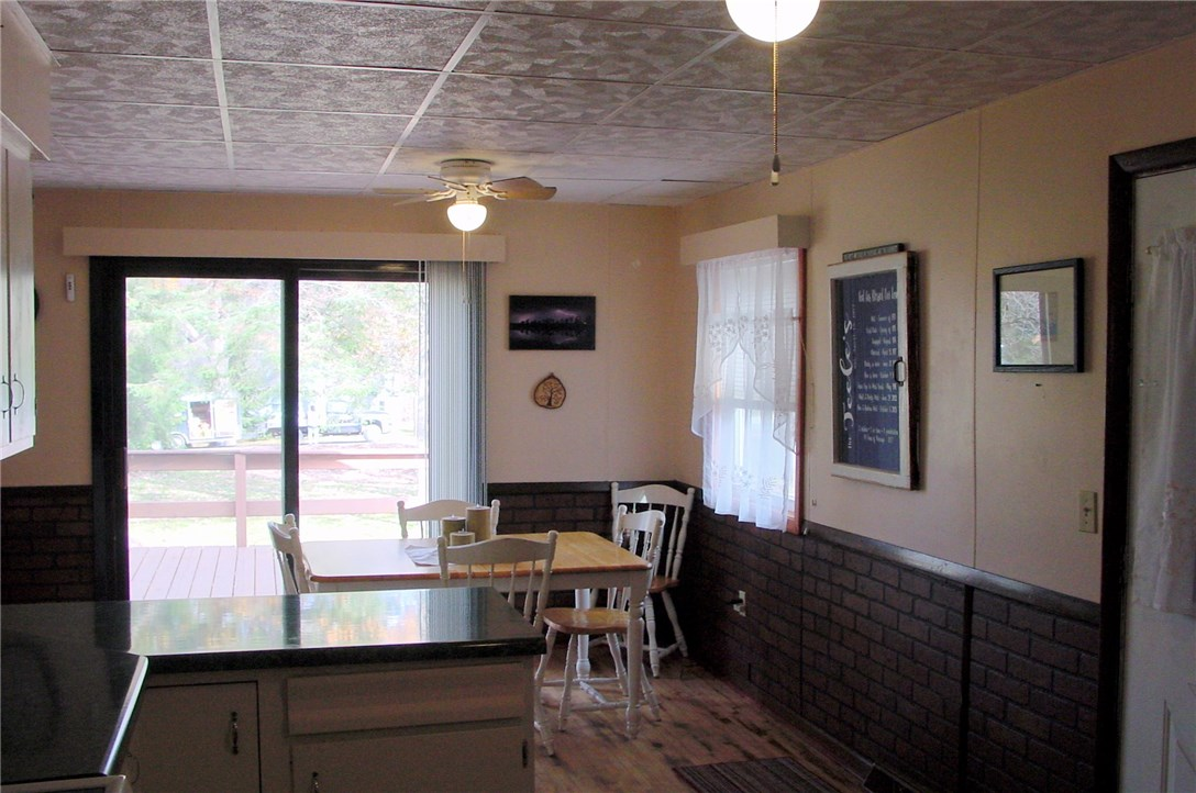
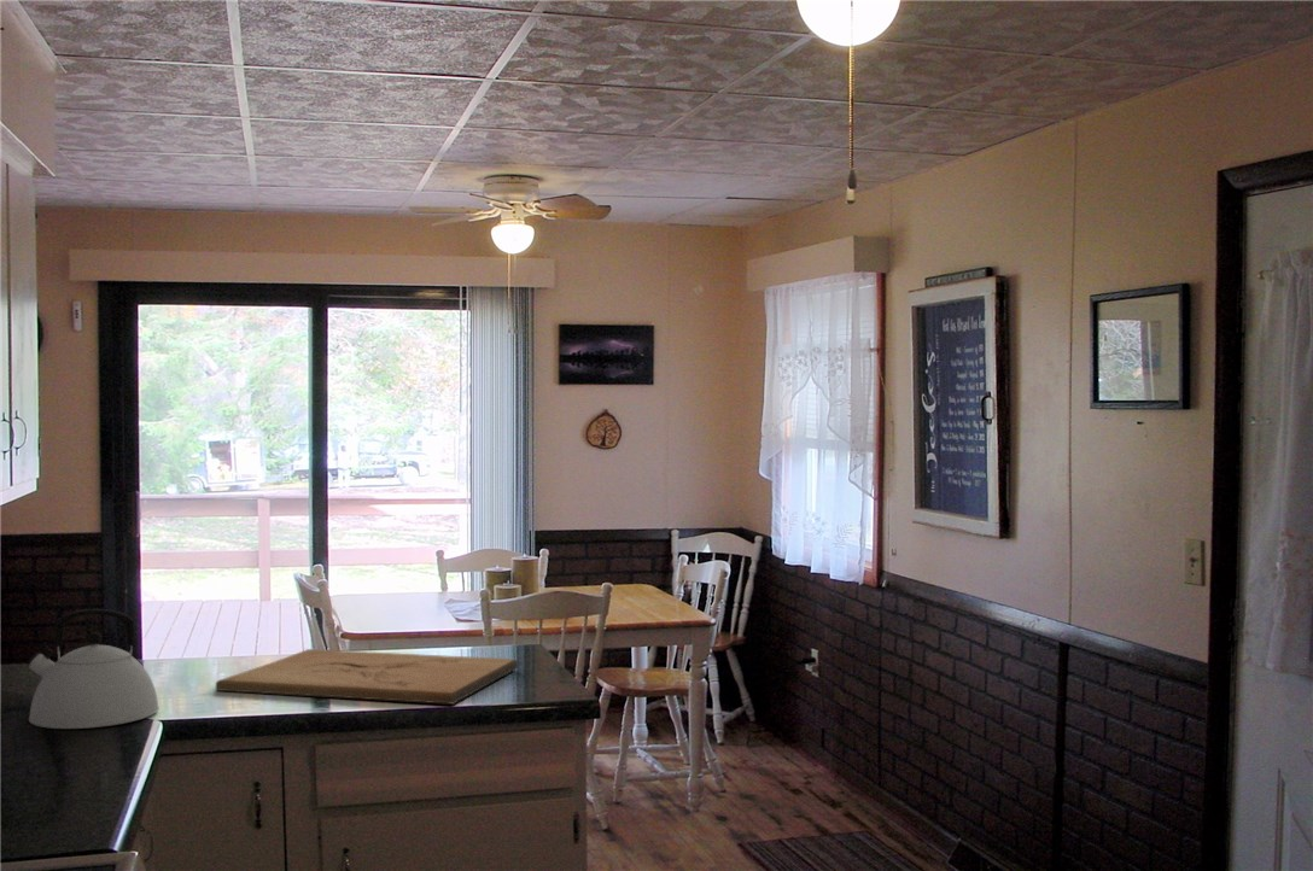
+ kettle (92, 661)
+ cutting board (373, 673)
